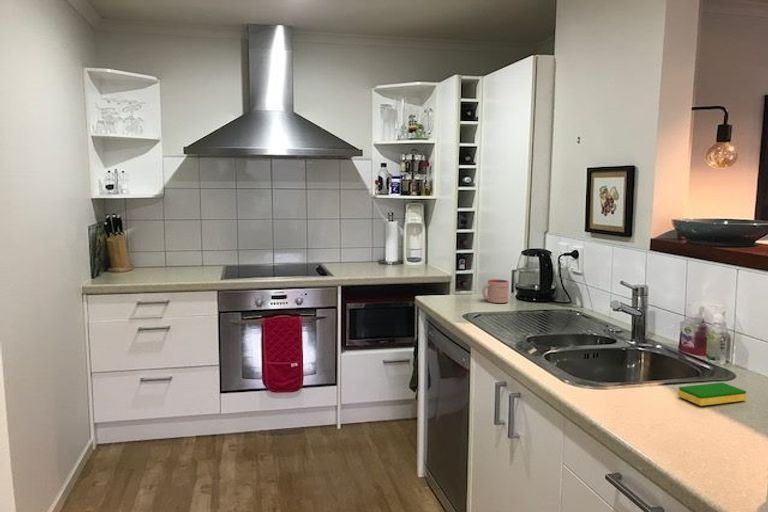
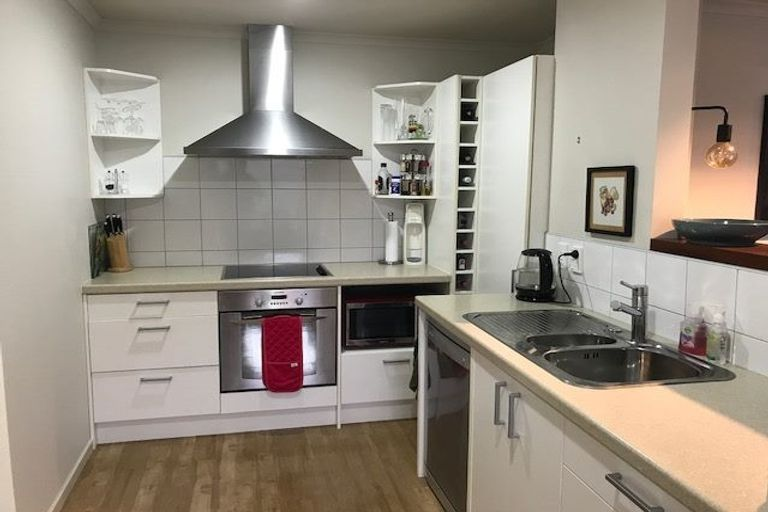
- mug (494, 291)
- dish sponge (711, 393)
